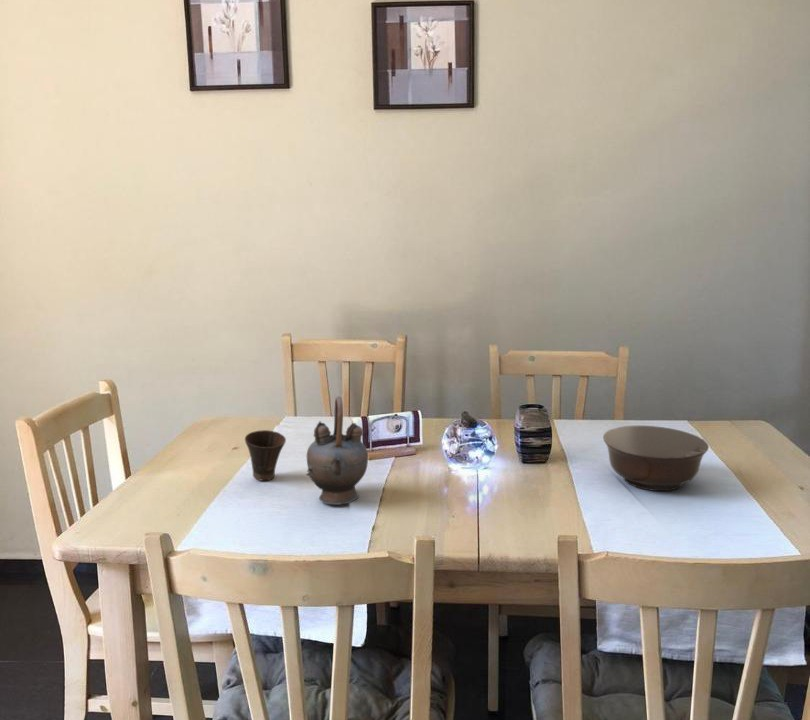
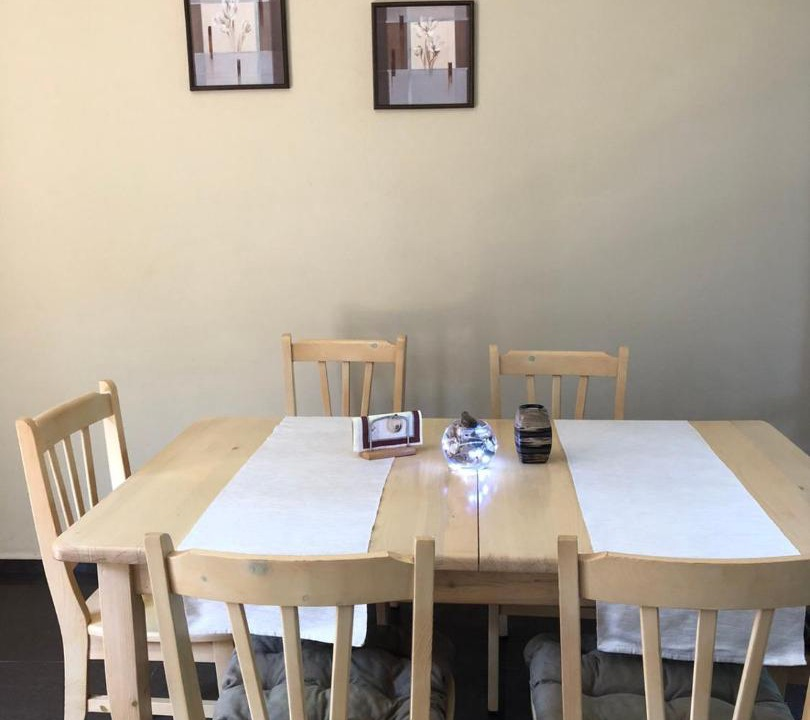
- cup (266, 457)
- teapot (336, 451)
- bowl (653, 459)
